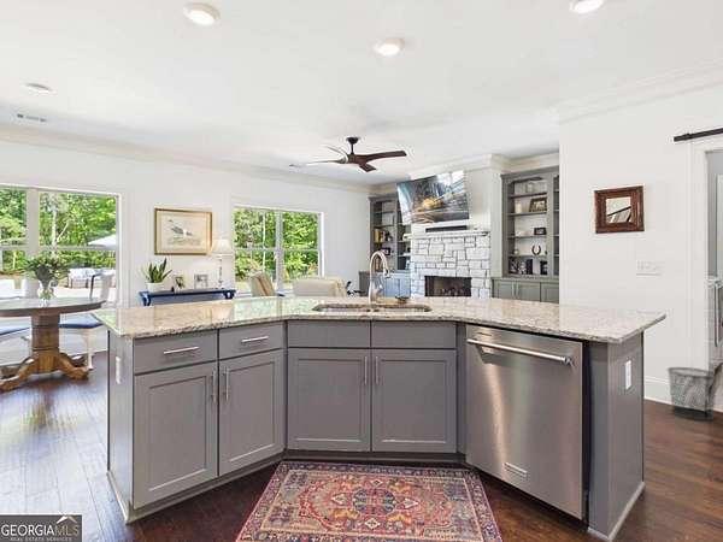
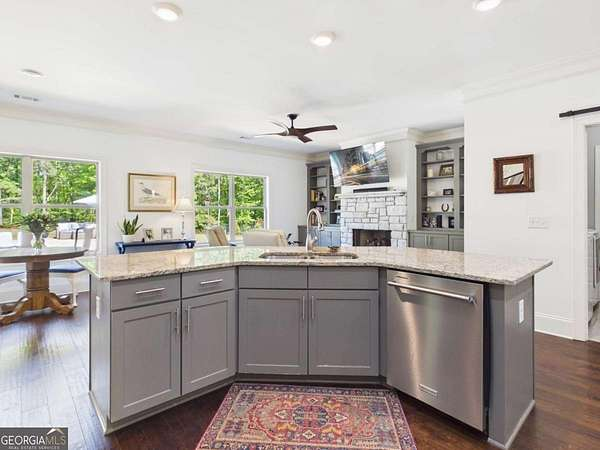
- waste bin (692, 393)
